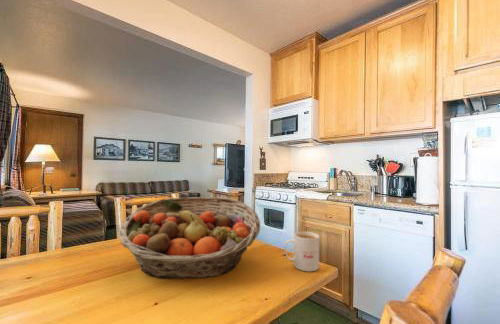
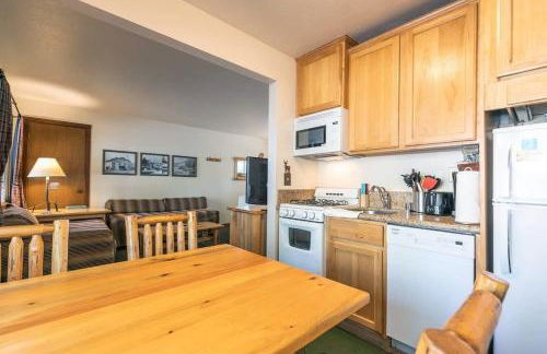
- fruit basket (192, 231)
- mug (301, 250)
